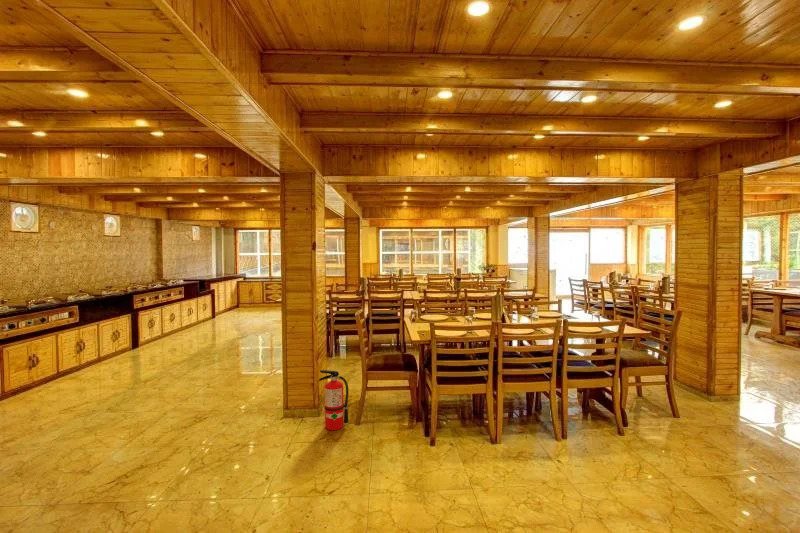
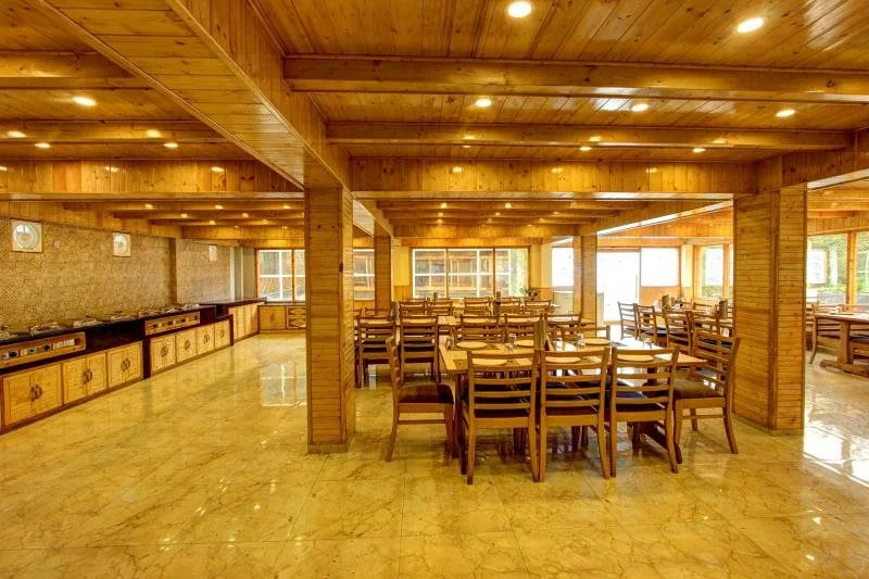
- fire extinguisher (333, 399)
